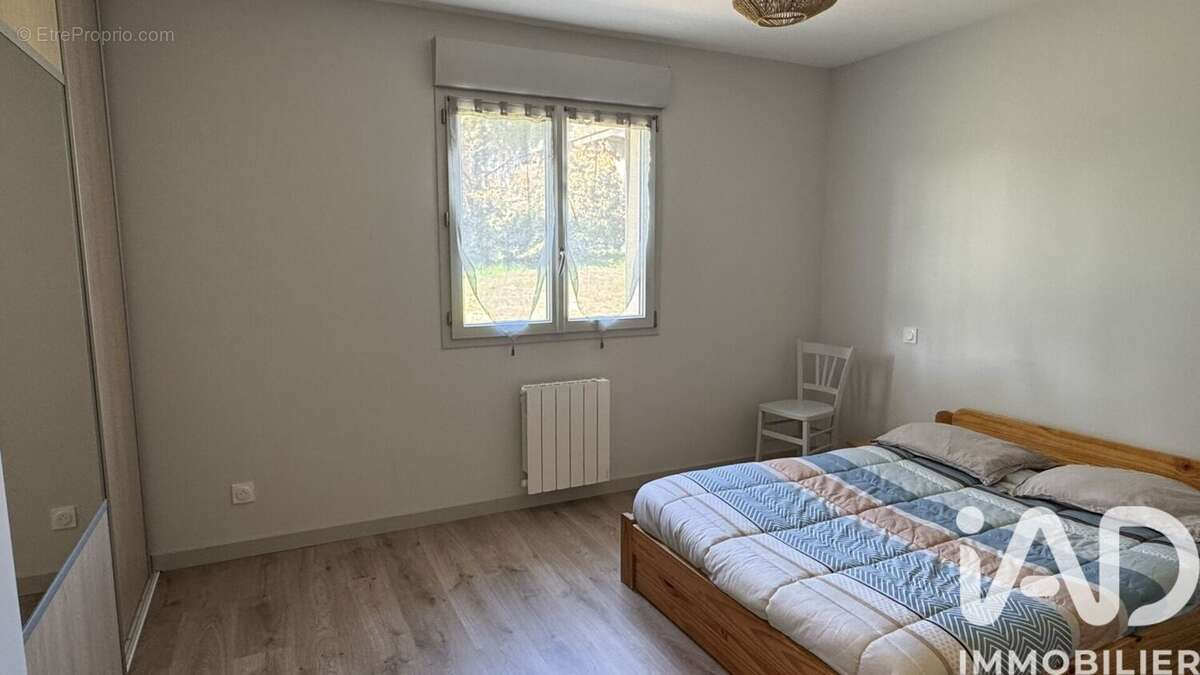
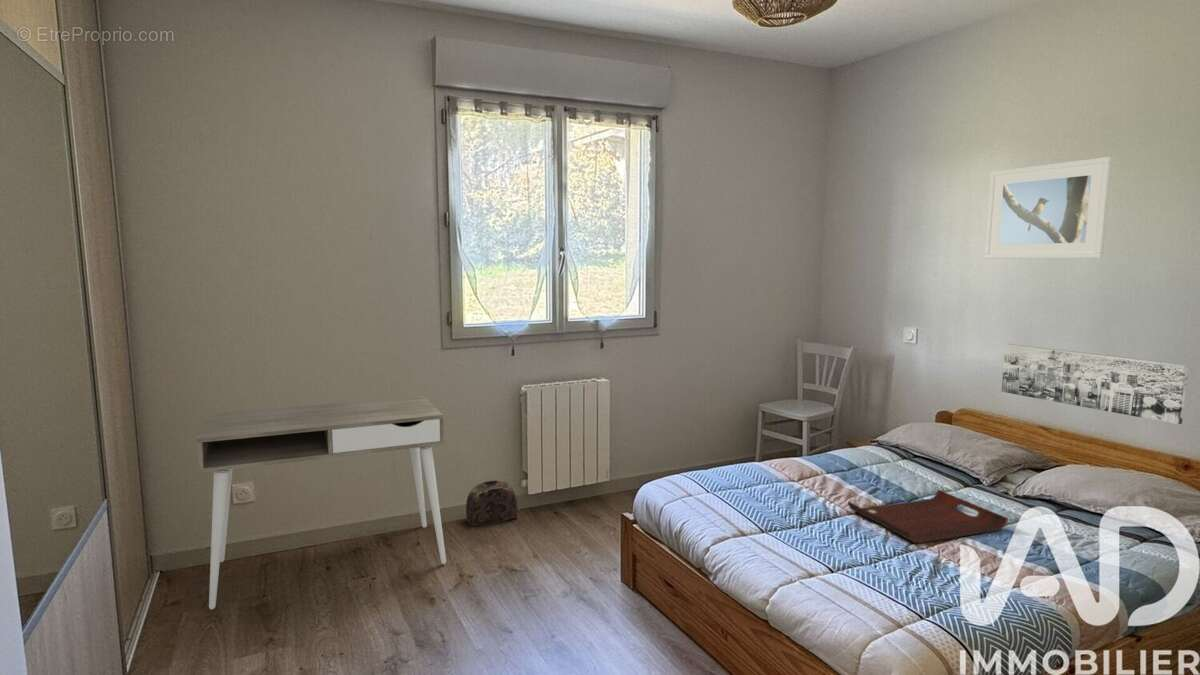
+ serving tray (924, 514)
+ wall art (1084, 379)
+ desk (323, 458)
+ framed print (1042, 211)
+ bag (491, 500)
